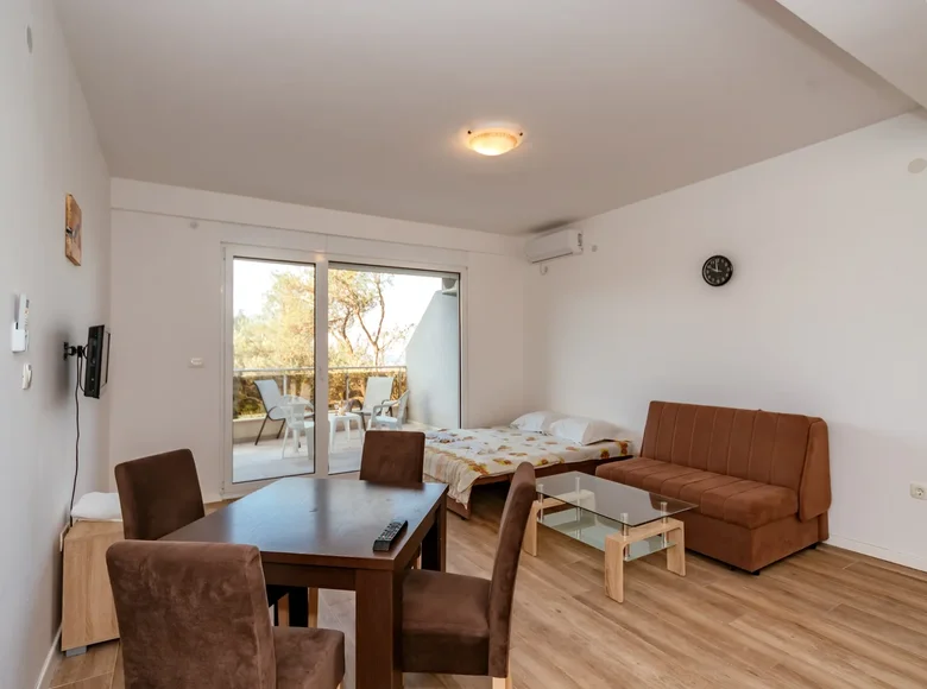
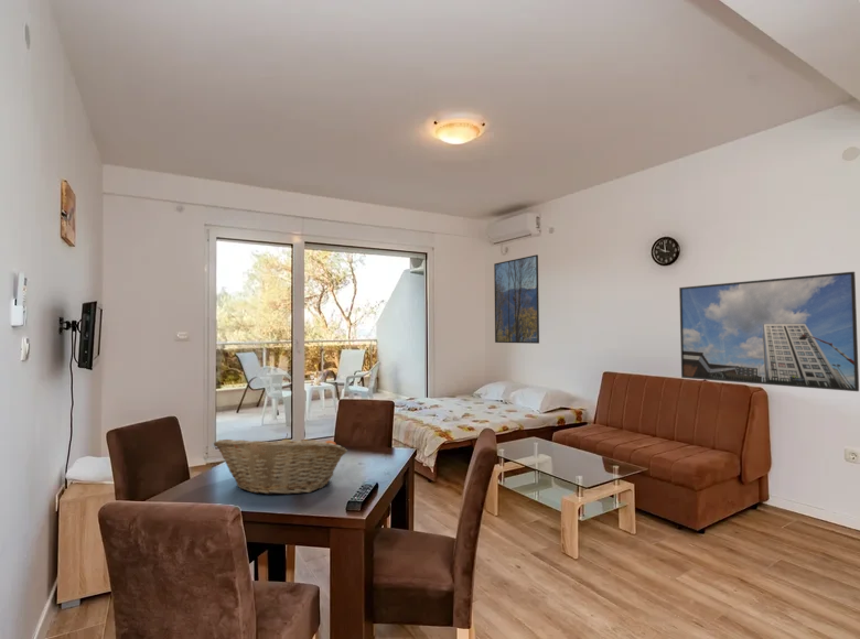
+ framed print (755, 332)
+ fruit basket (281, 457)
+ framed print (515, 301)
